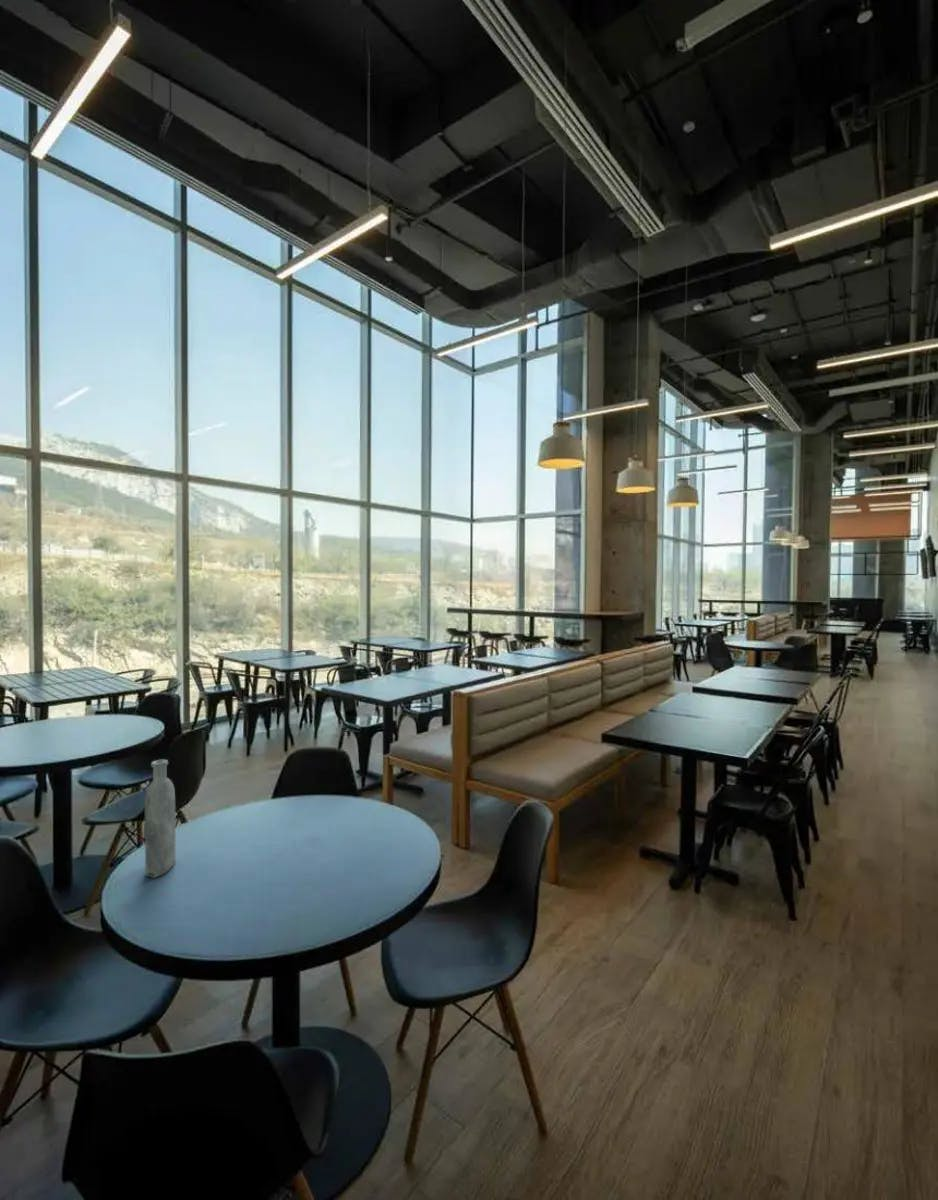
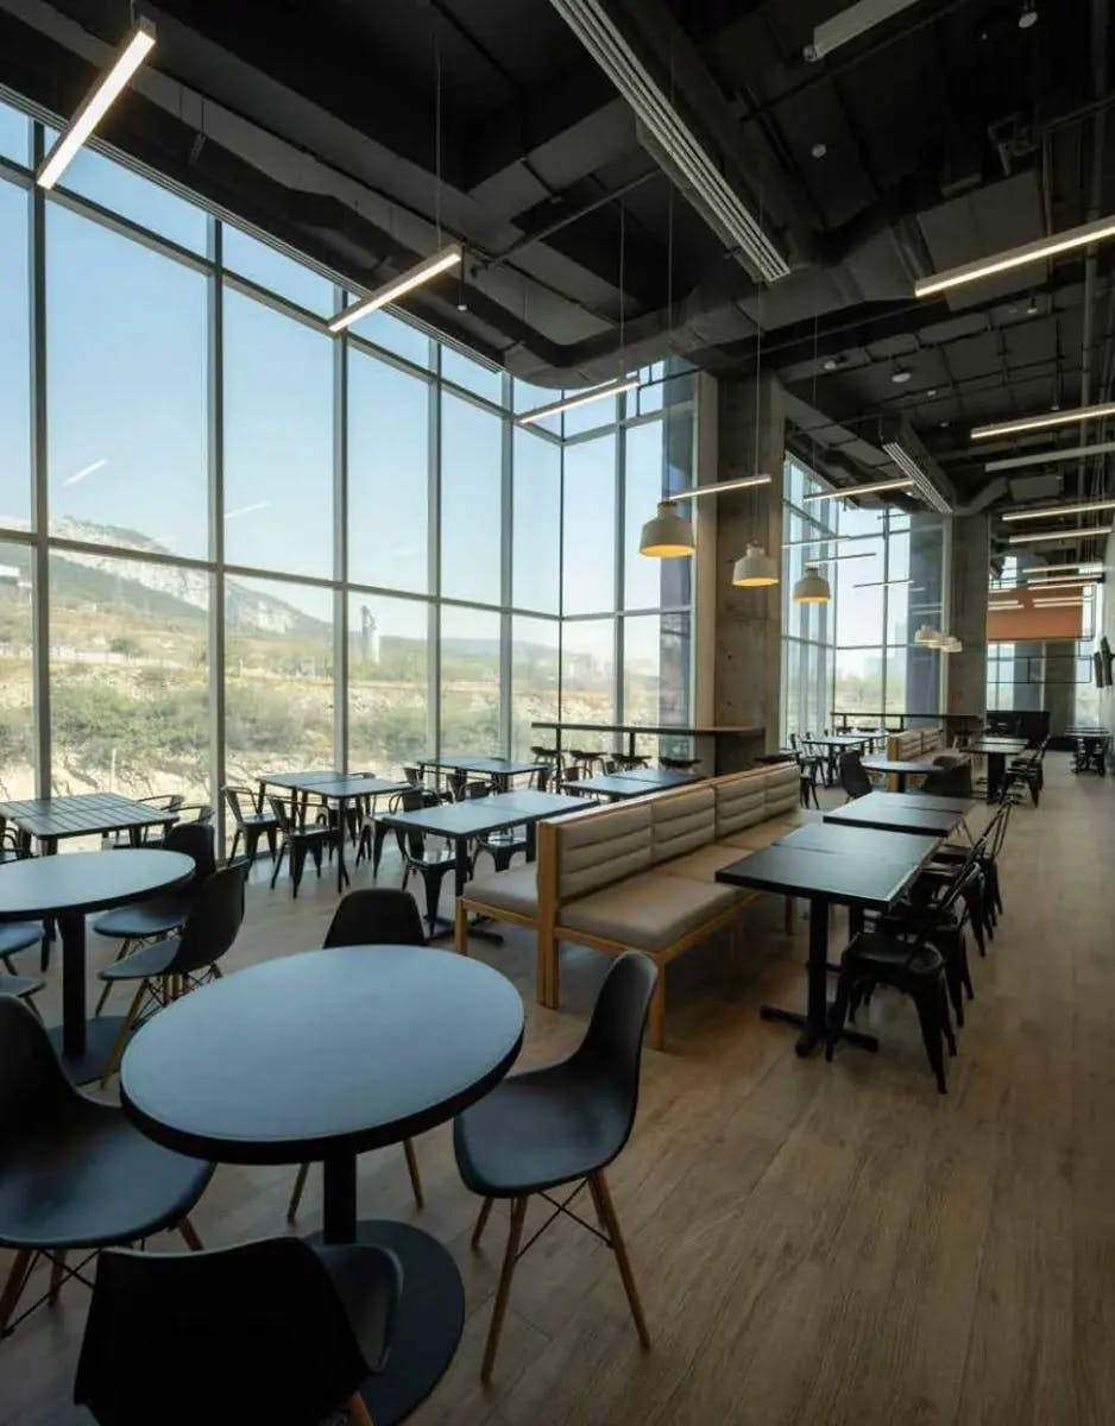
- bottle (160, 814)
